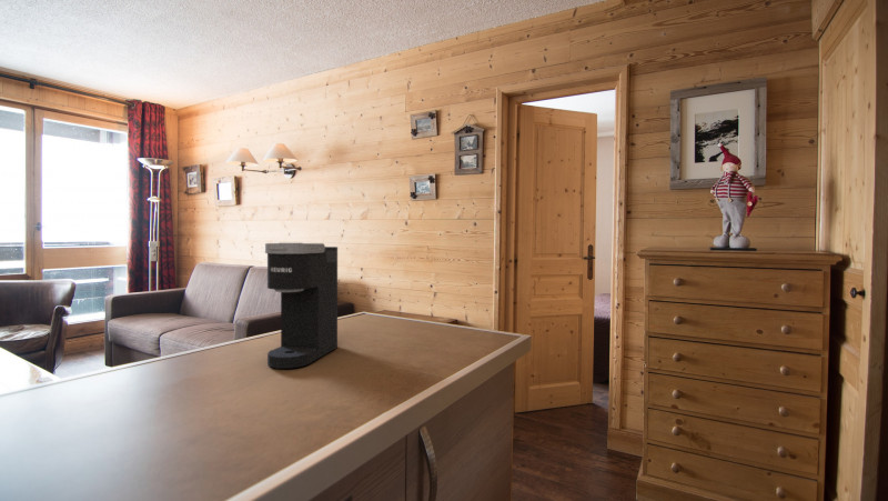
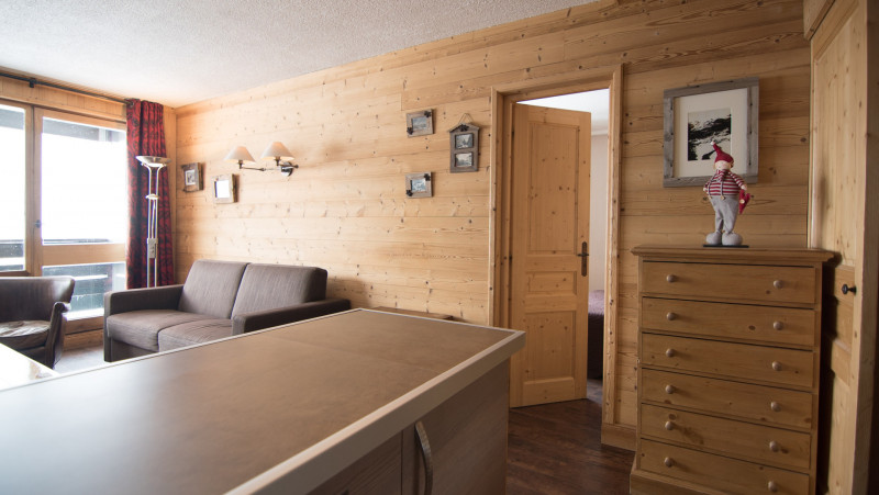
- coffee maker (304, 299)
